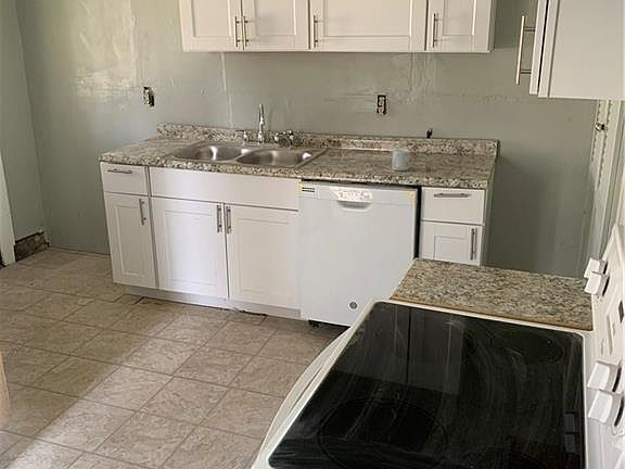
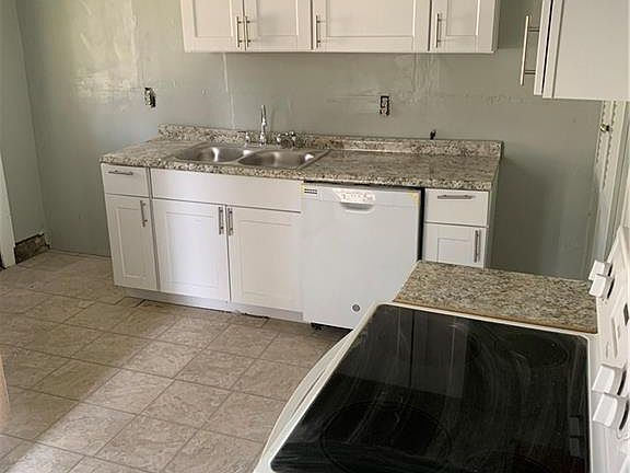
- mug (398, 160)
